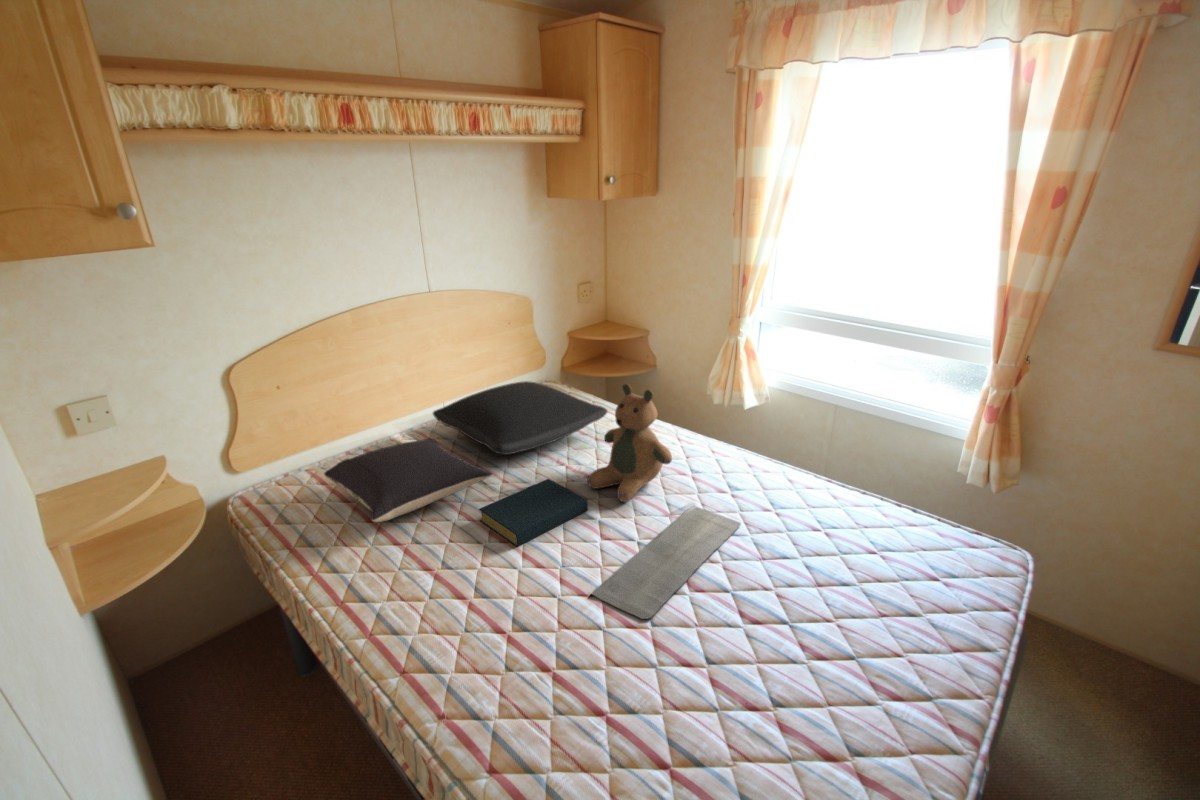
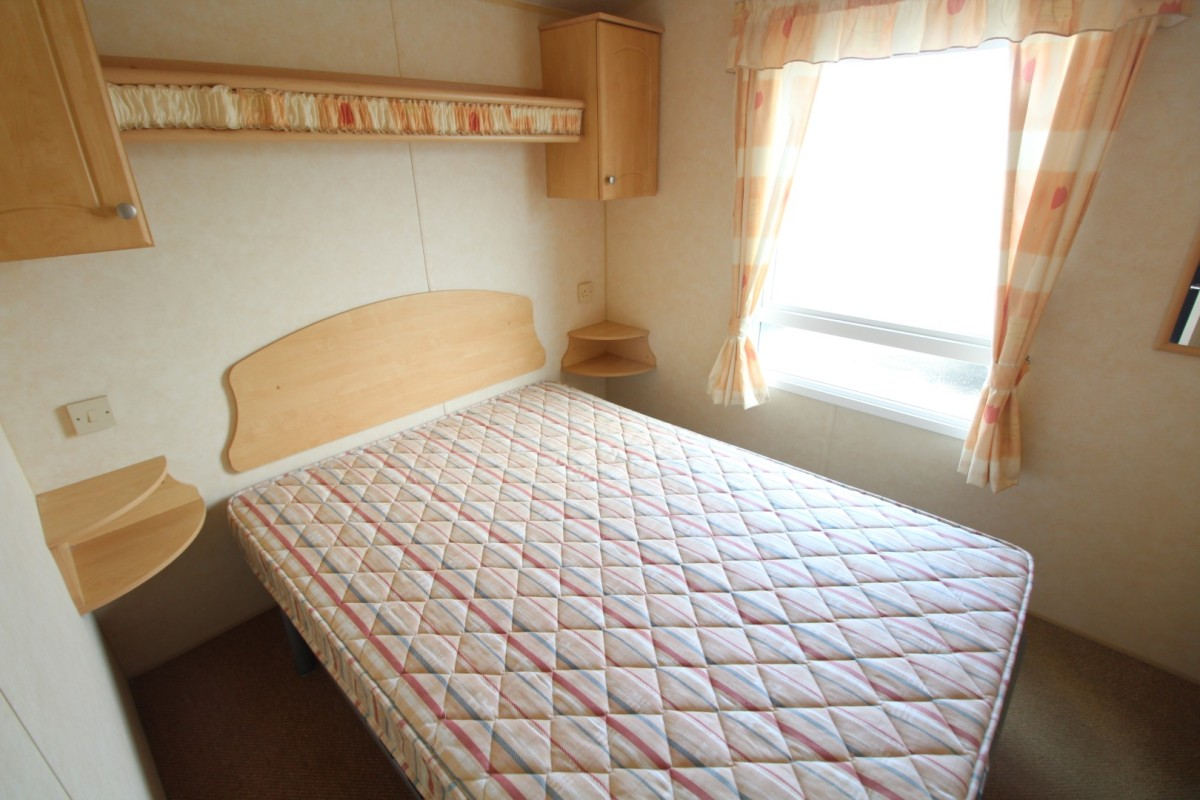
- bath mat (673, 554)
- teddy bear (626, 439)
- pillow (519, 413)
- hardback book (534, 510)
- pillow (407, 474)
